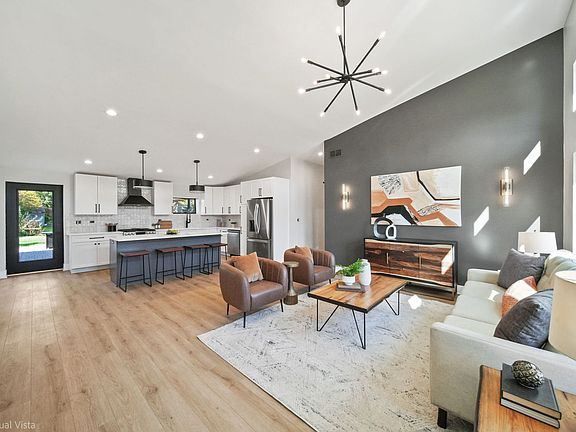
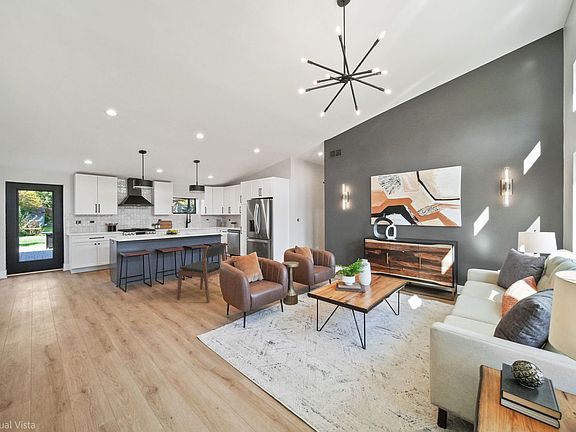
+ dining chair (203, 269)
